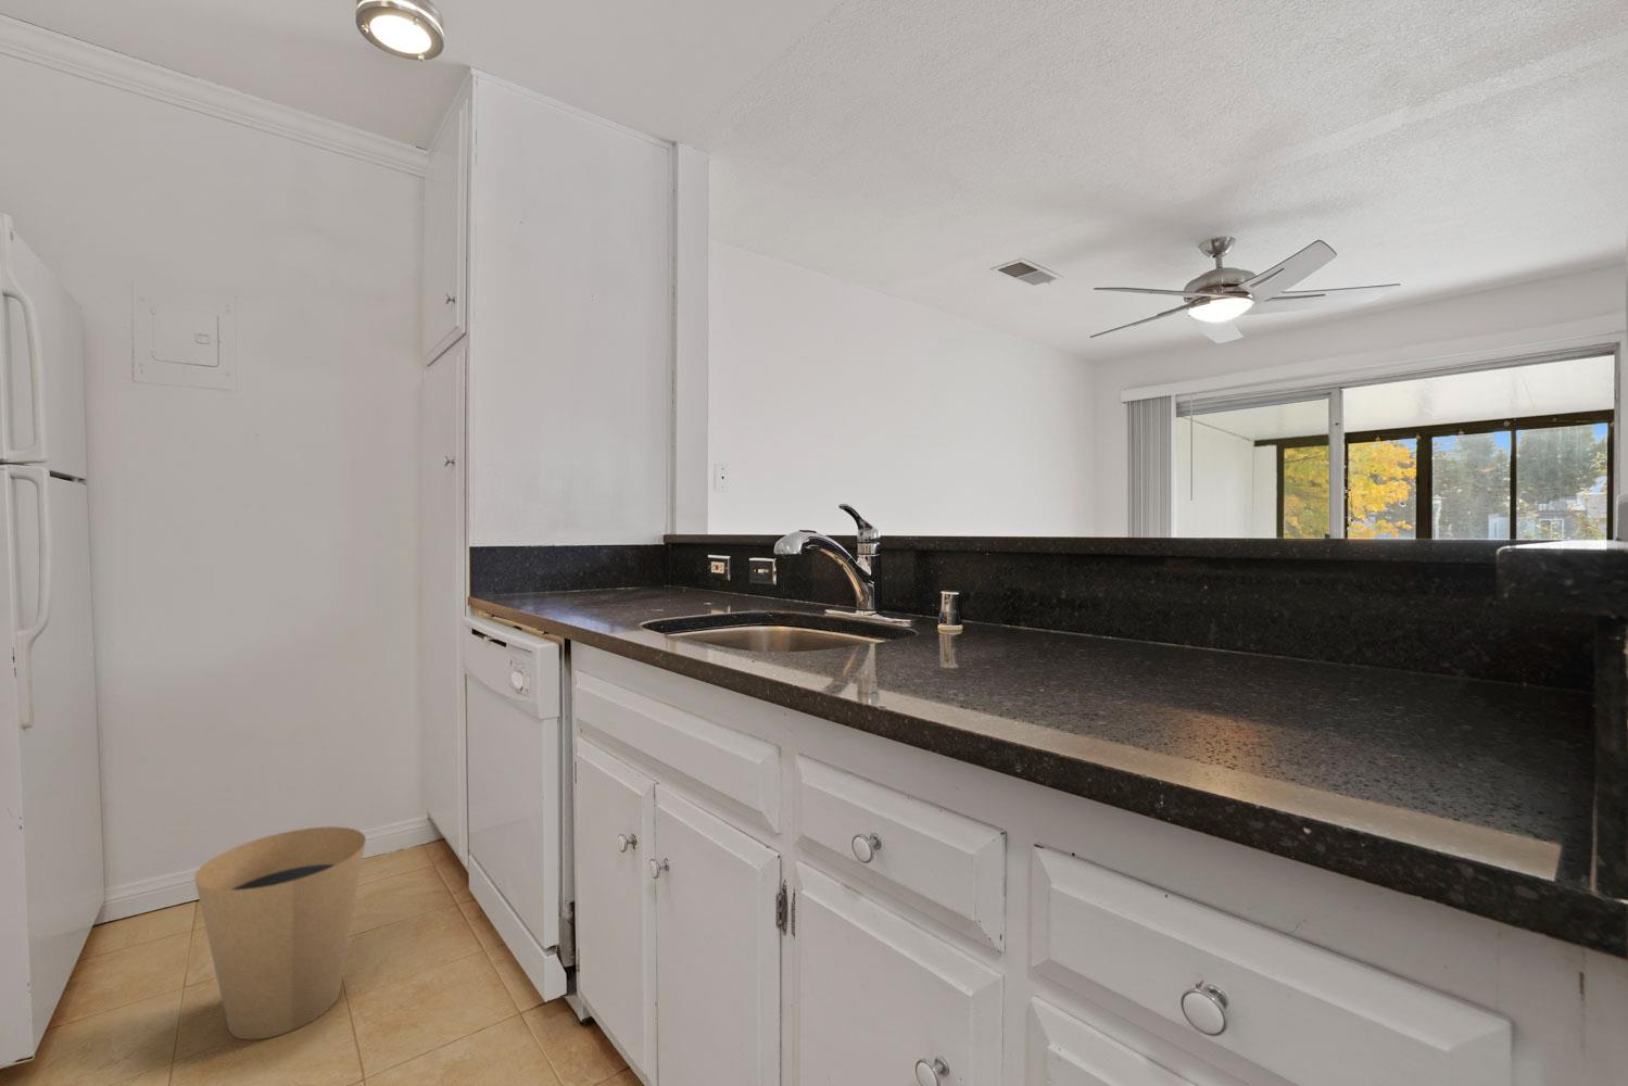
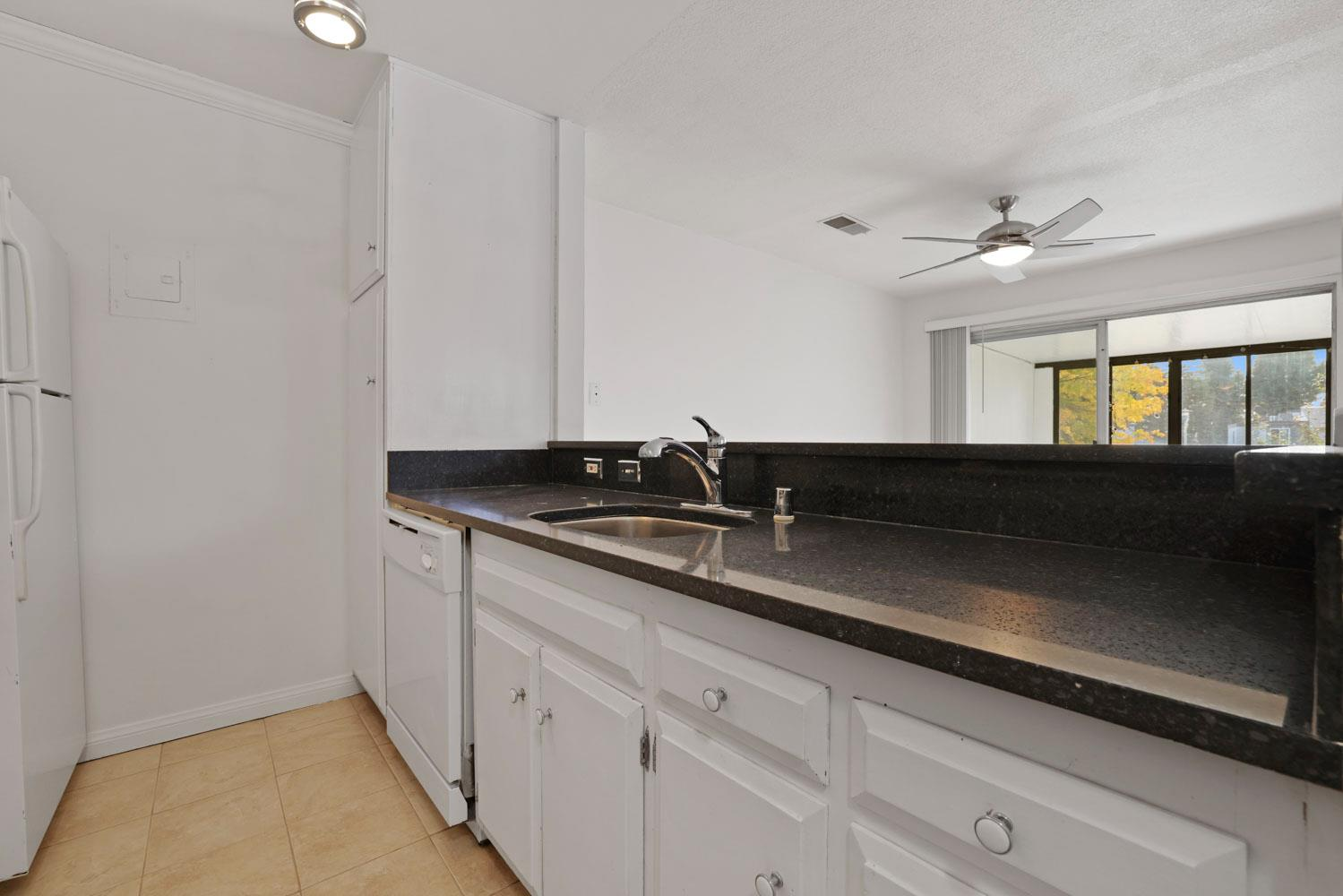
- trash can (286, 931)
